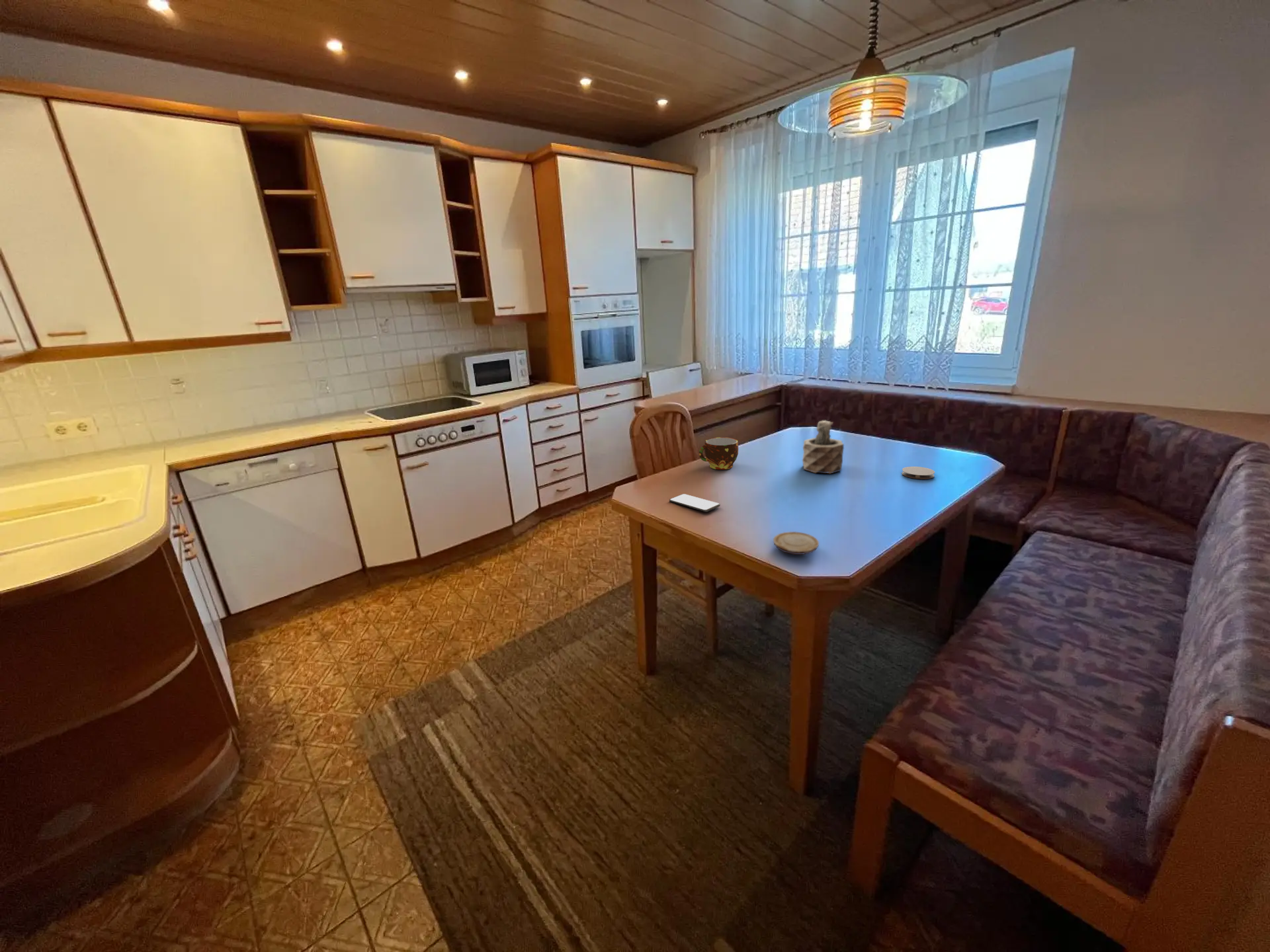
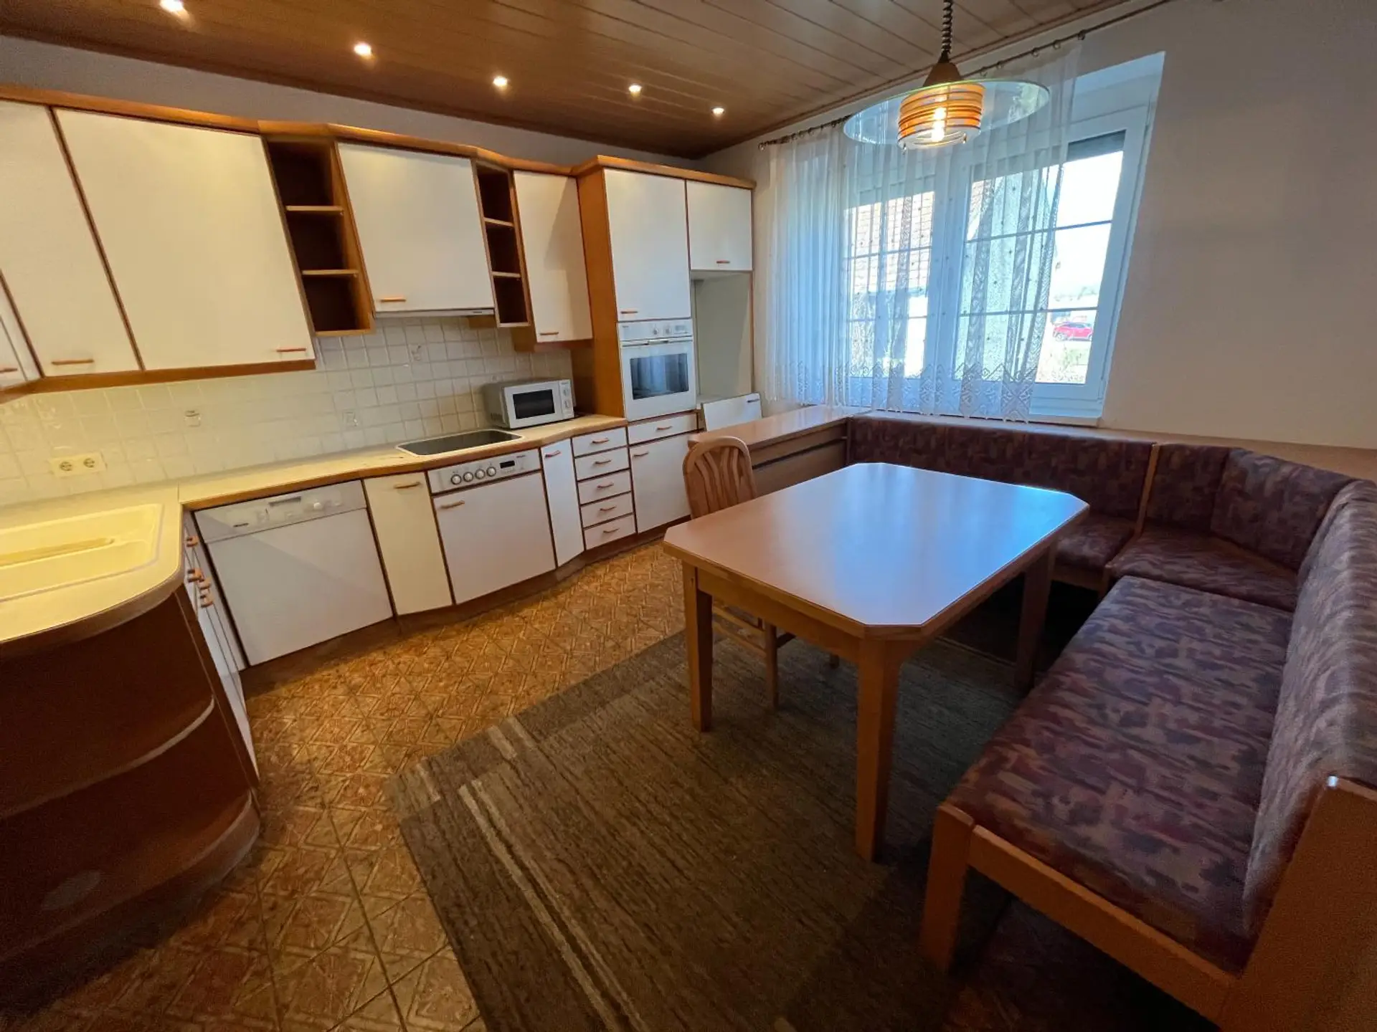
- cup (720, 454)
- succulent plant (823, 444)
- wood slice (795, 545)
- coaster (917, 472)
- smartphone (694, 502)
